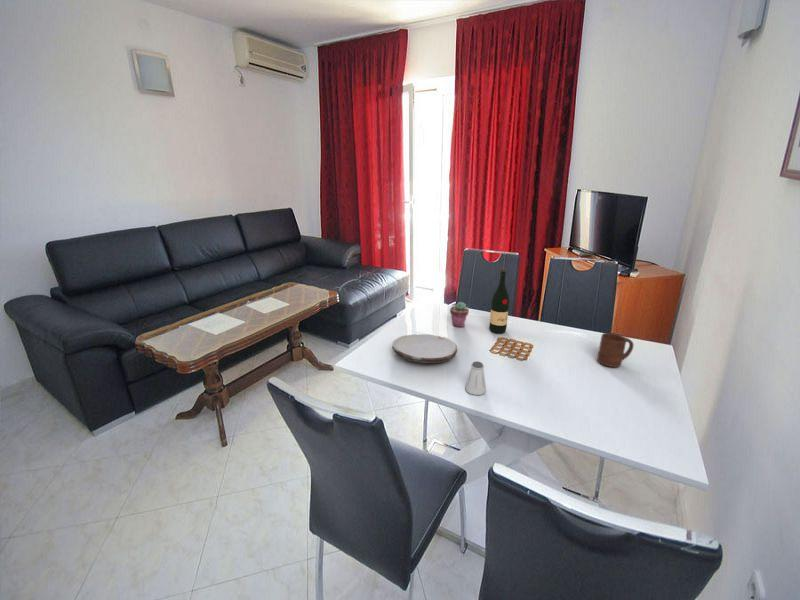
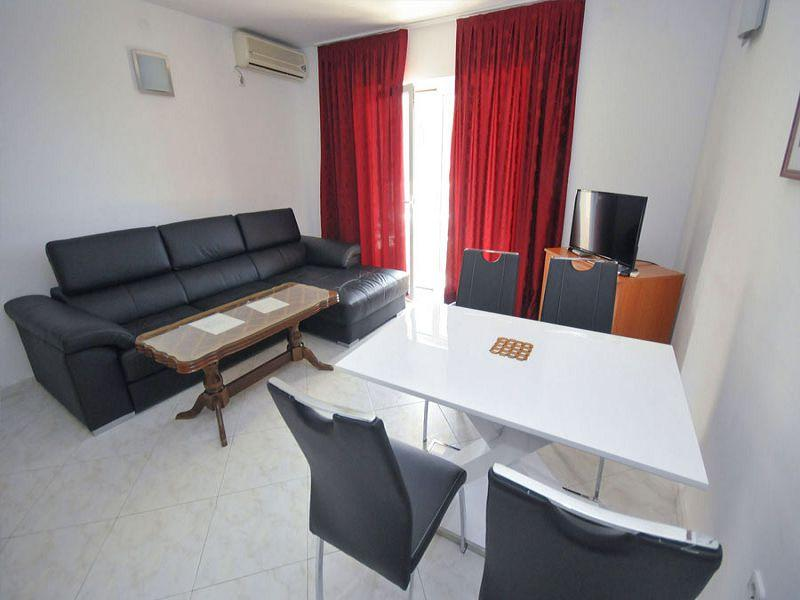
- plate (424, 348)
- cup (614, 349)
- saltshaker (476, 376)
- potted succulent (459, 313)
- wine bottle (500, 300)
